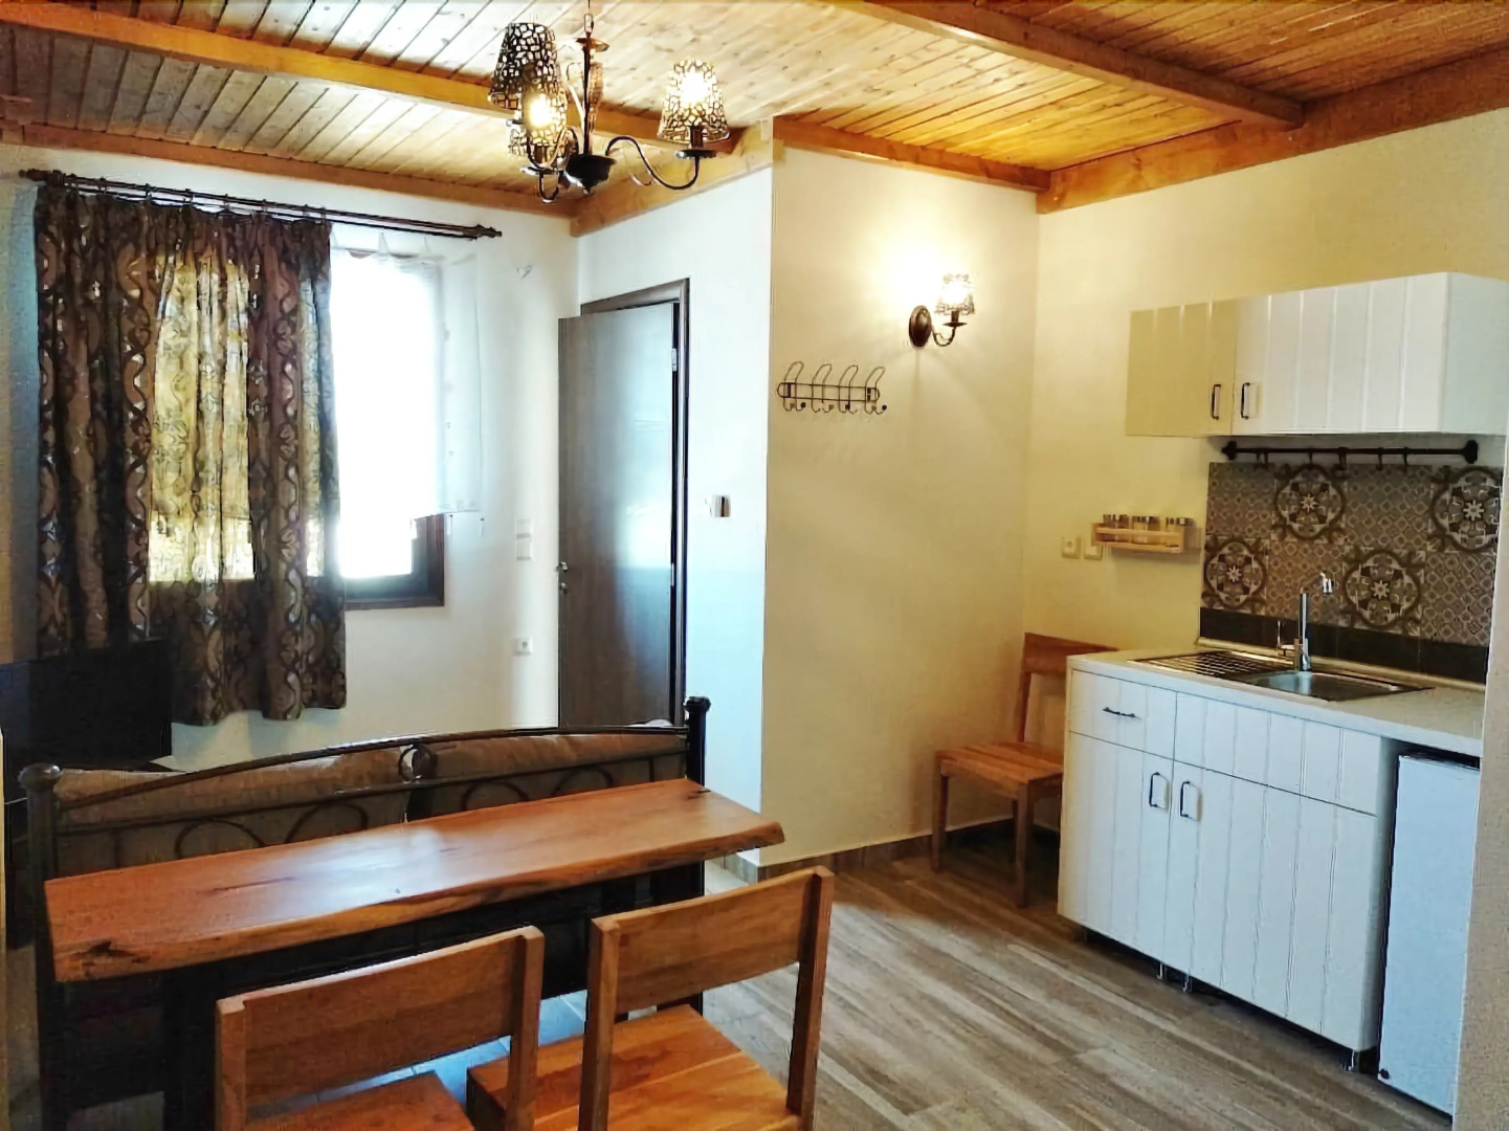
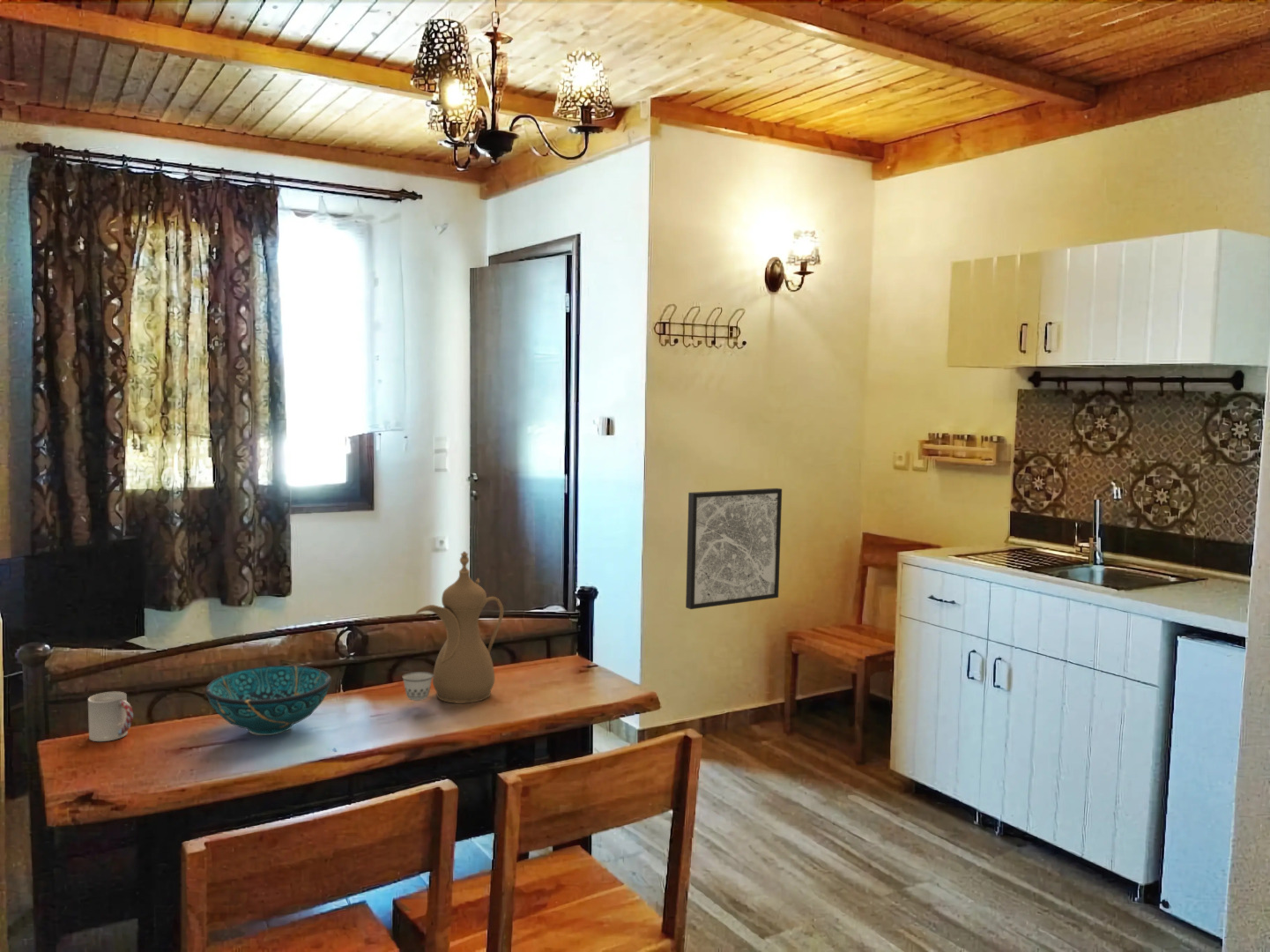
+ cup (113, 717)
+ teapot (456, 625)
+ decorative bowl (270, 704)
+ wall art (735, 547)
